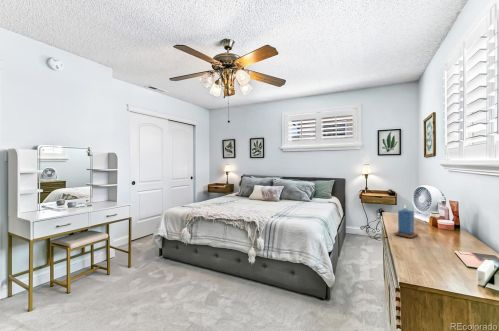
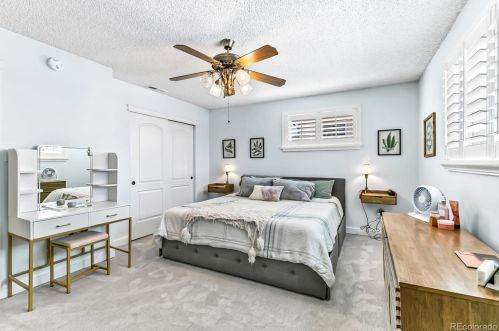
- candle (405, 220)
